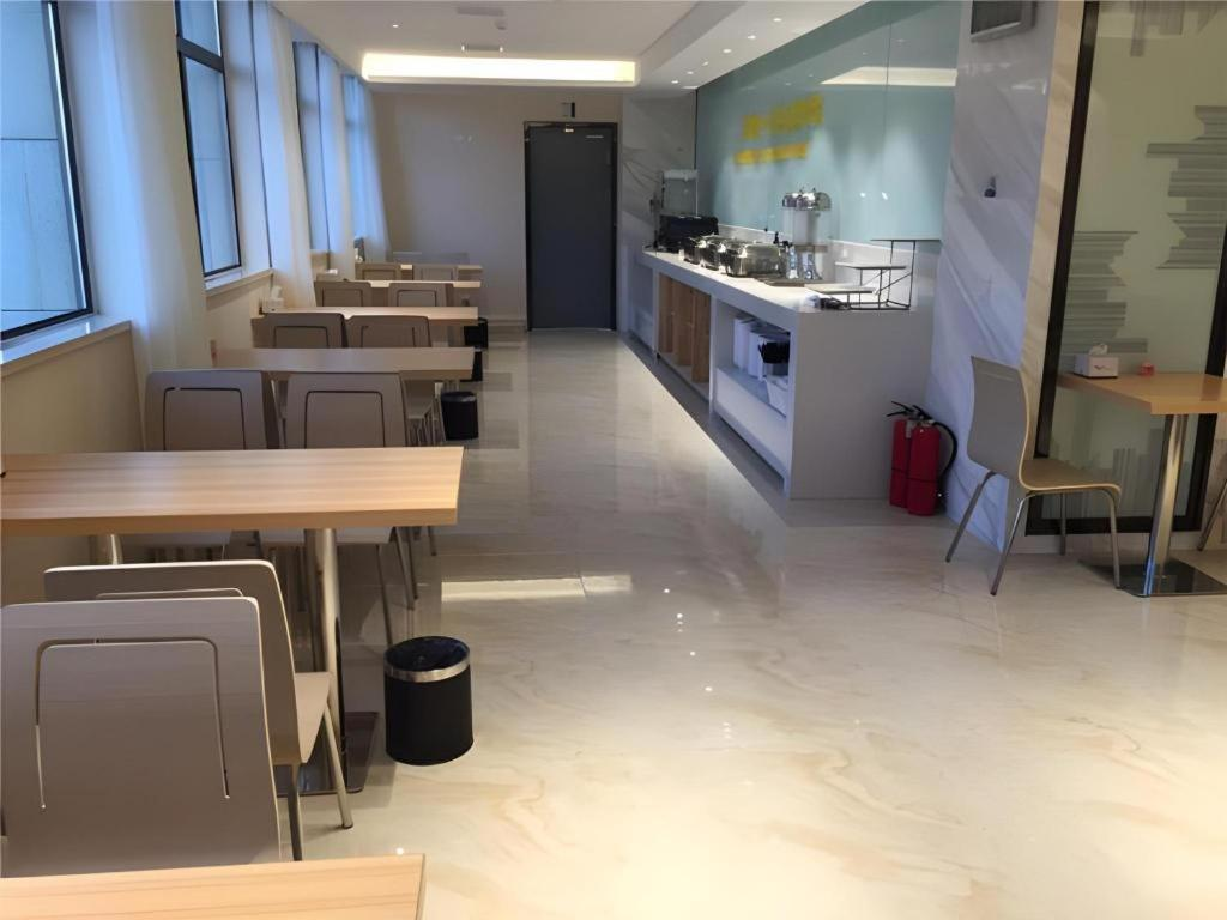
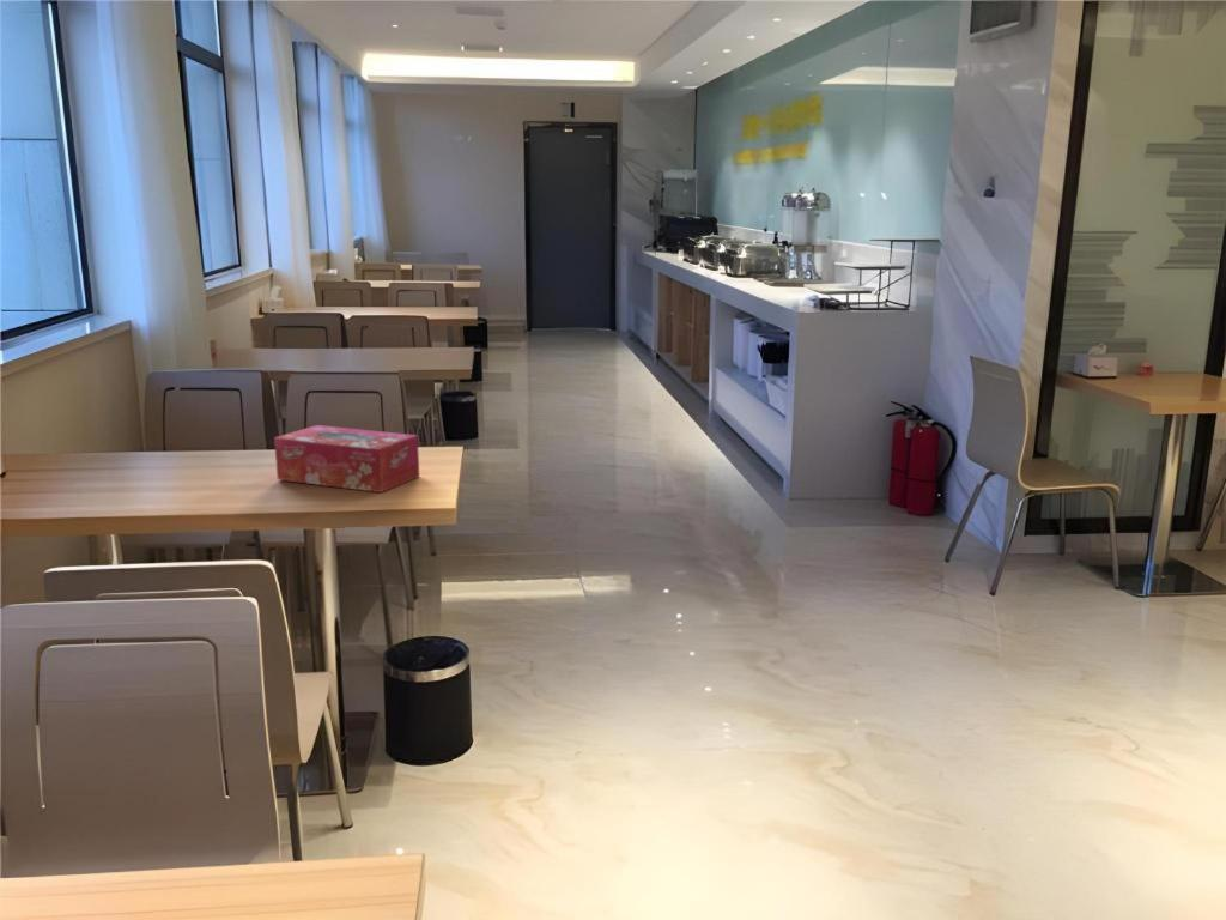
+ tissue box (347, 456)
